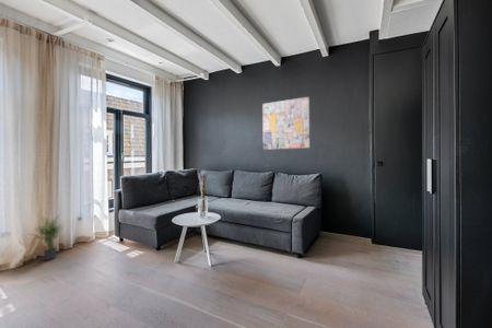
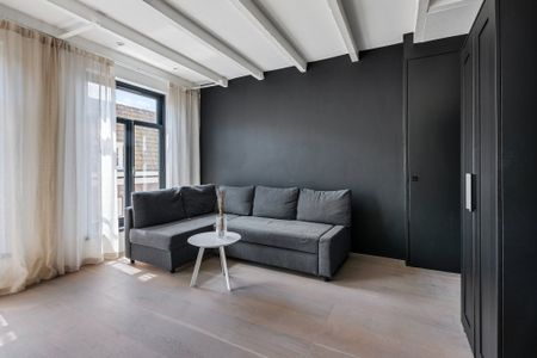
- wall art (284, 125)
- potted plant (46, 236)
